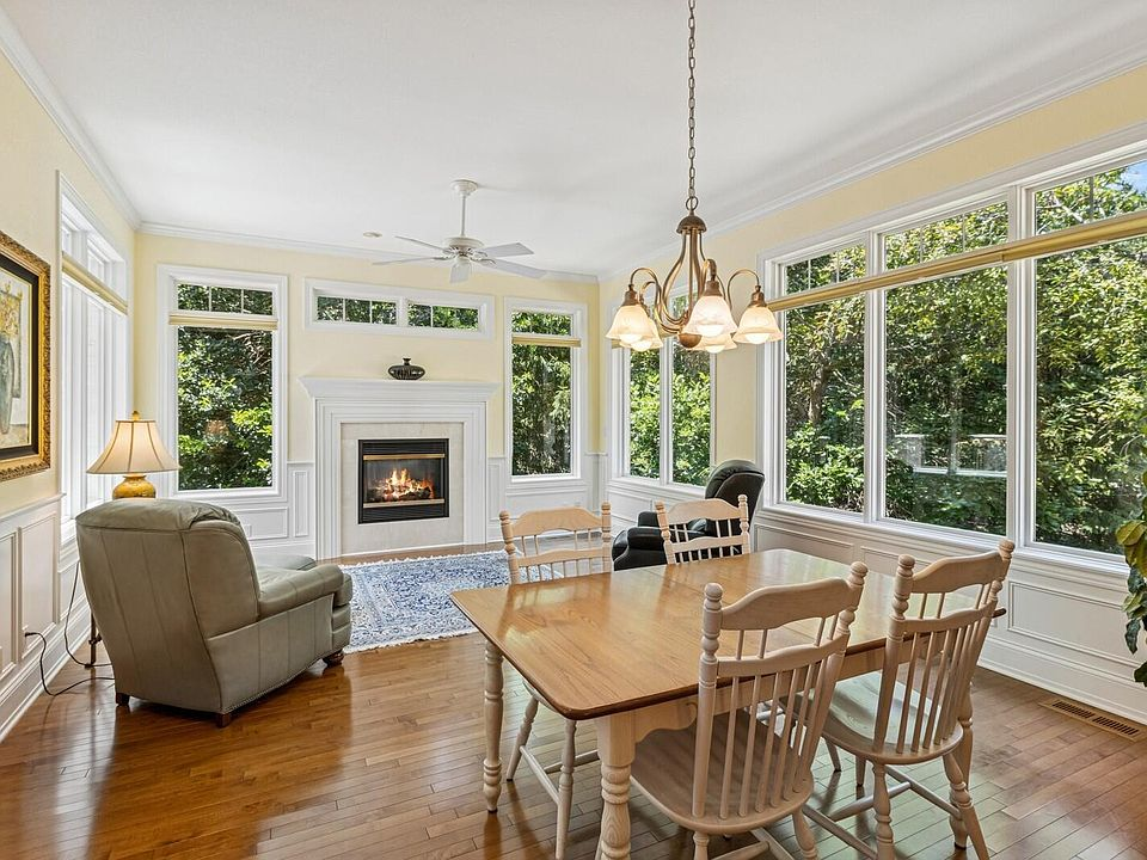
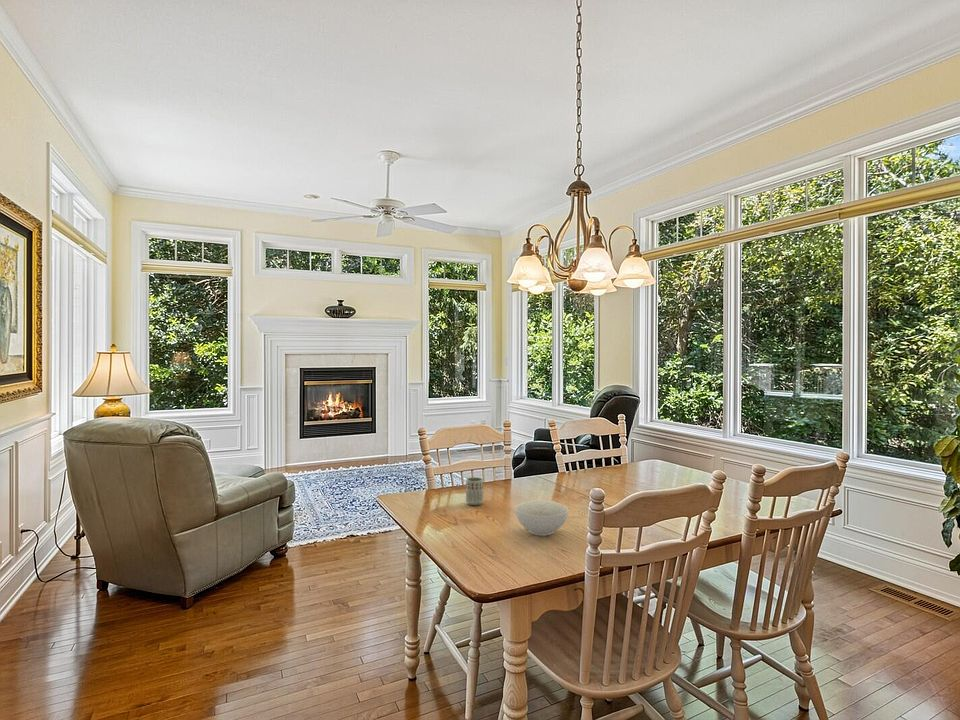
+ bowl (541, 517)
+ cup (474, 491)
